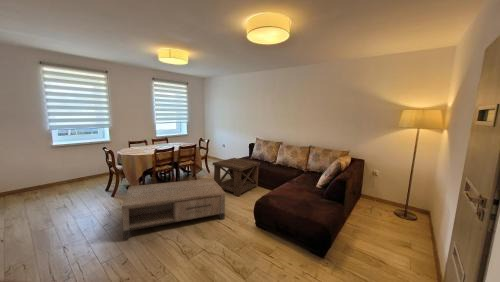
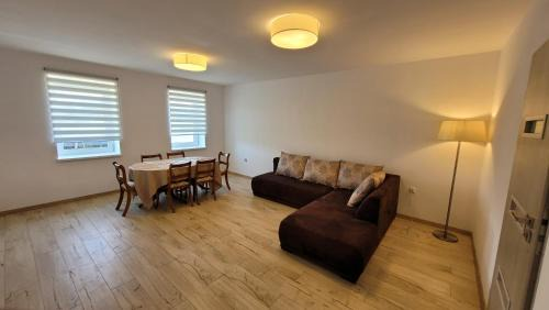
- side table (236, 175)
- coffee table (176, 202)
